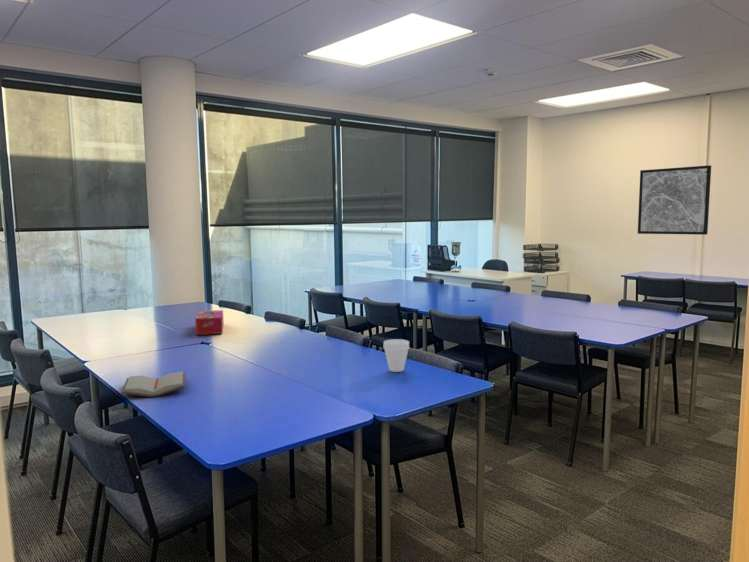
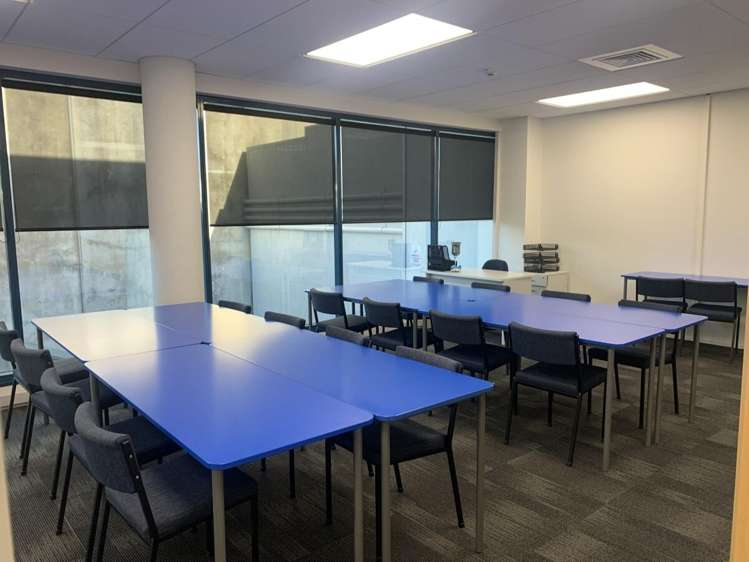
- tissue box (210, 322)
- paperback book (155, 384)
- cup (396, 355)
- wall art (672, 201)
